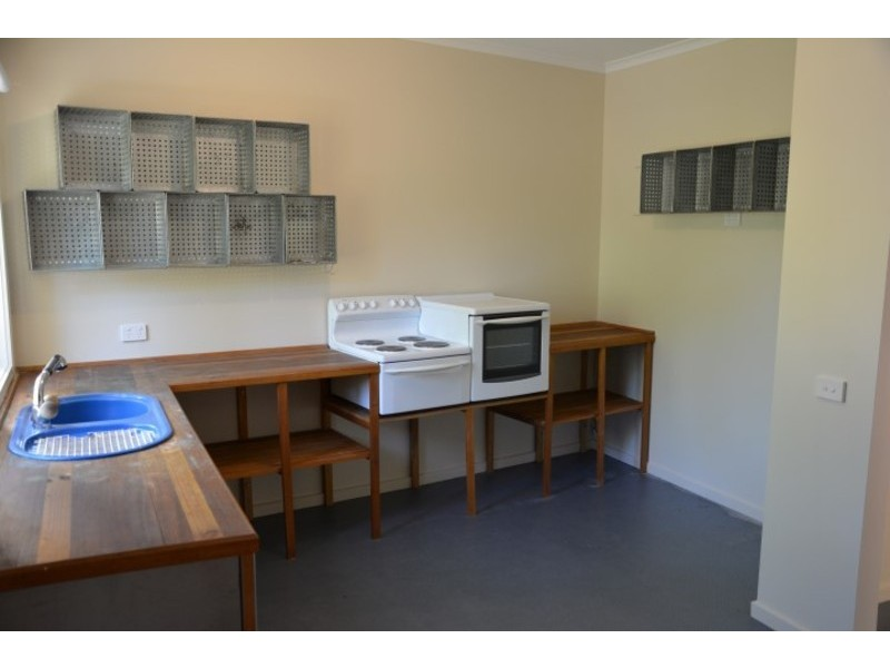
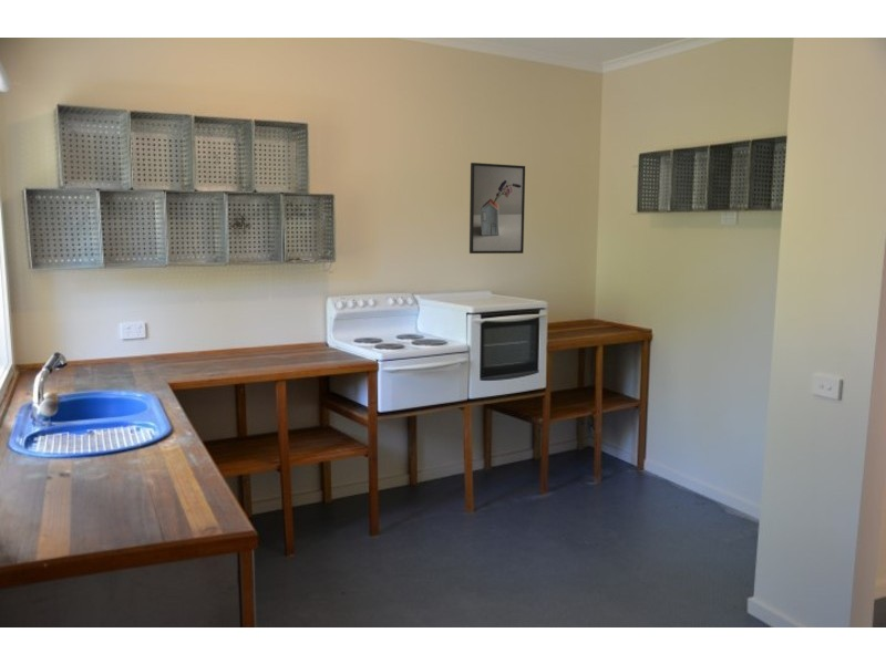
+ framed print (497, 209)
